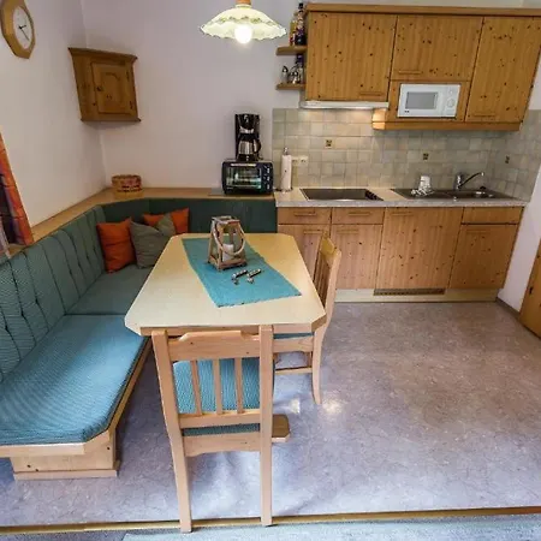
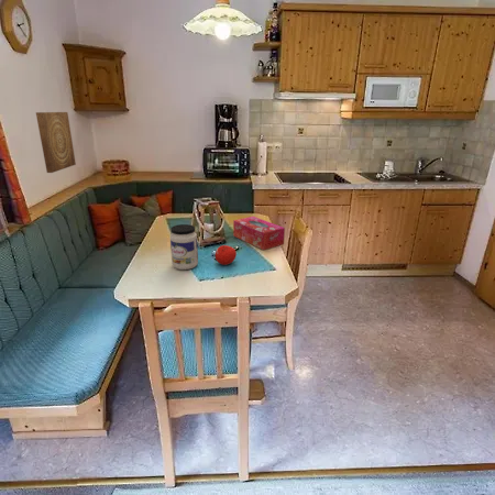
+ jar (184, 246)
+ fruit (226, 254)
+ tissue box (257, 232)
+ wall art (57, 141)
